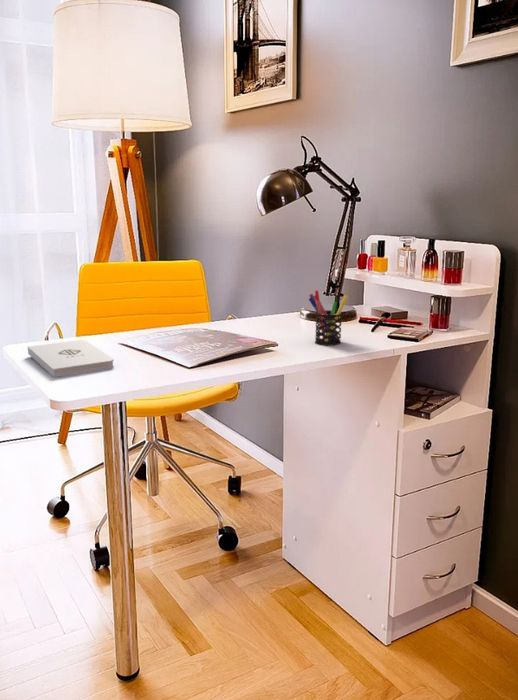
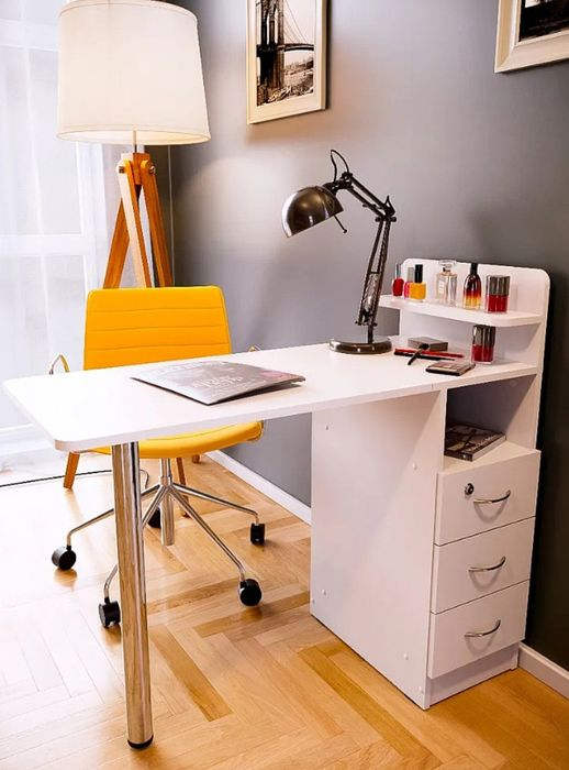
- pen holder (328, 317)
- notepad (70, 356)
